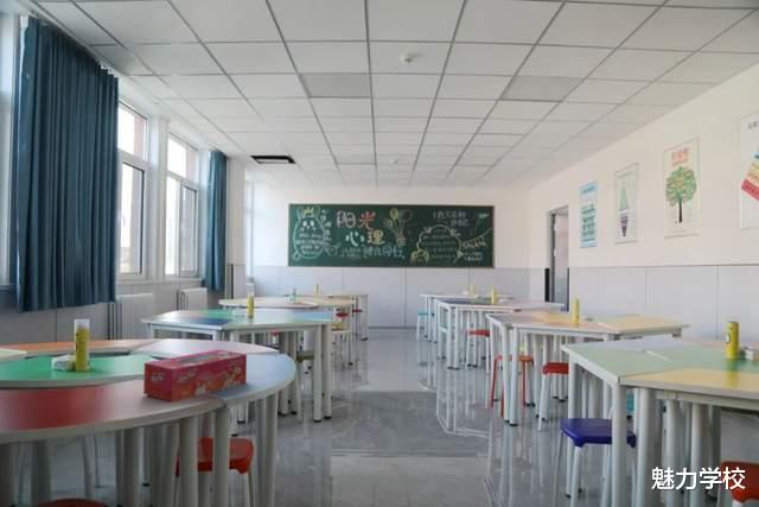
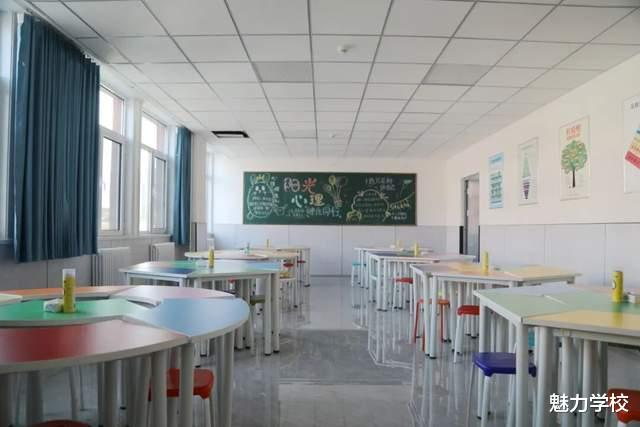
- tissue box (197, 373)
